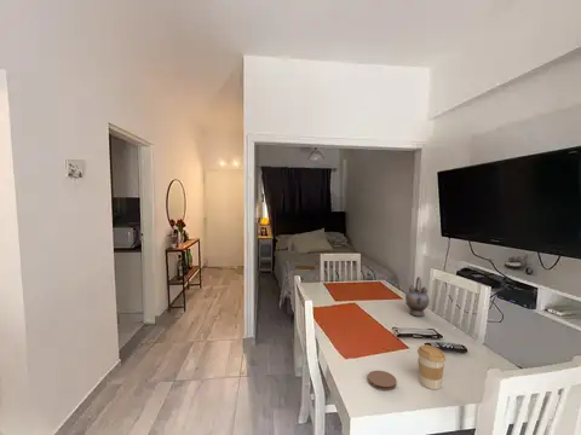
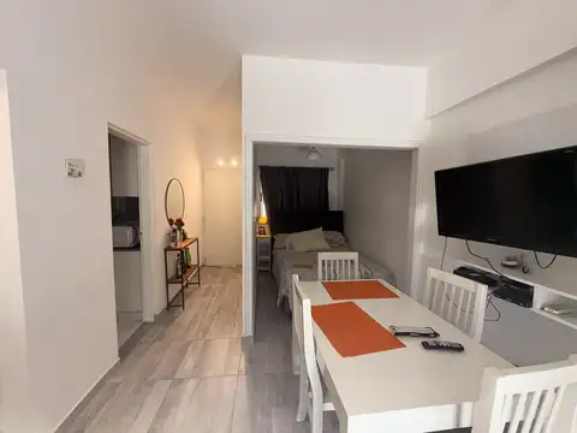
- coffee cup (431, 365)
- teapot (418, 296)
- coaster (381, 379)
